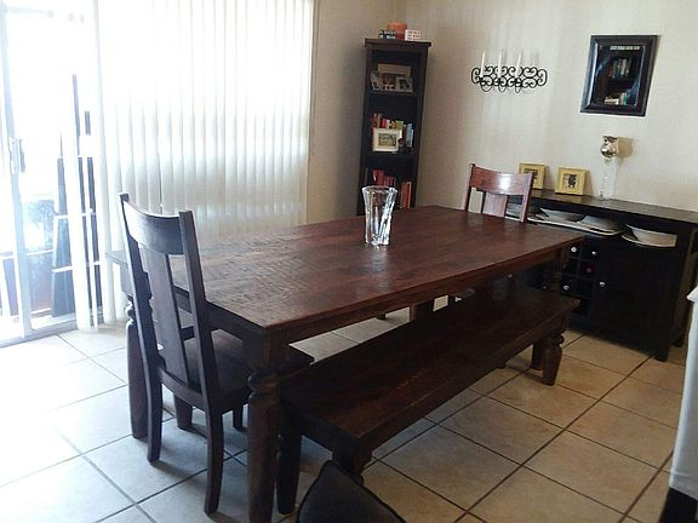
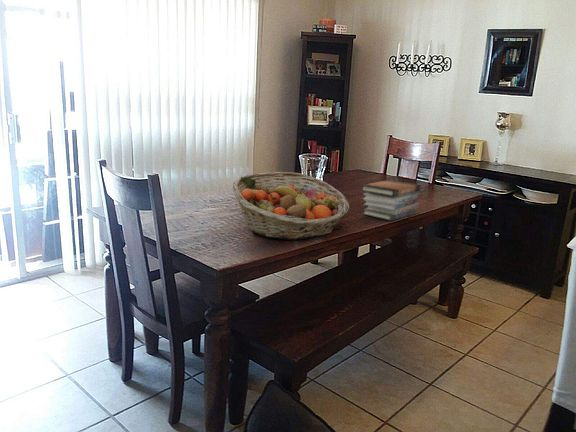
+ book stack (391, 199)
+ fruit basket (290, 204)
